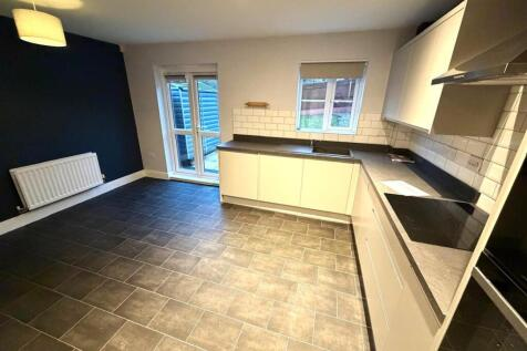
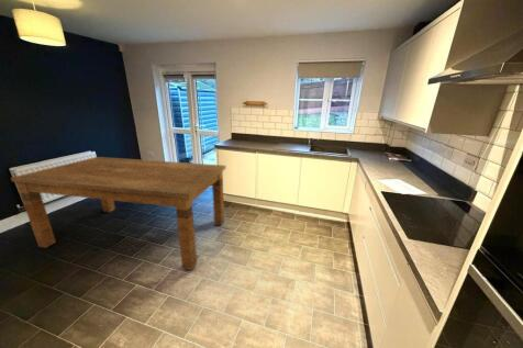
+ dining table (136, 202)
